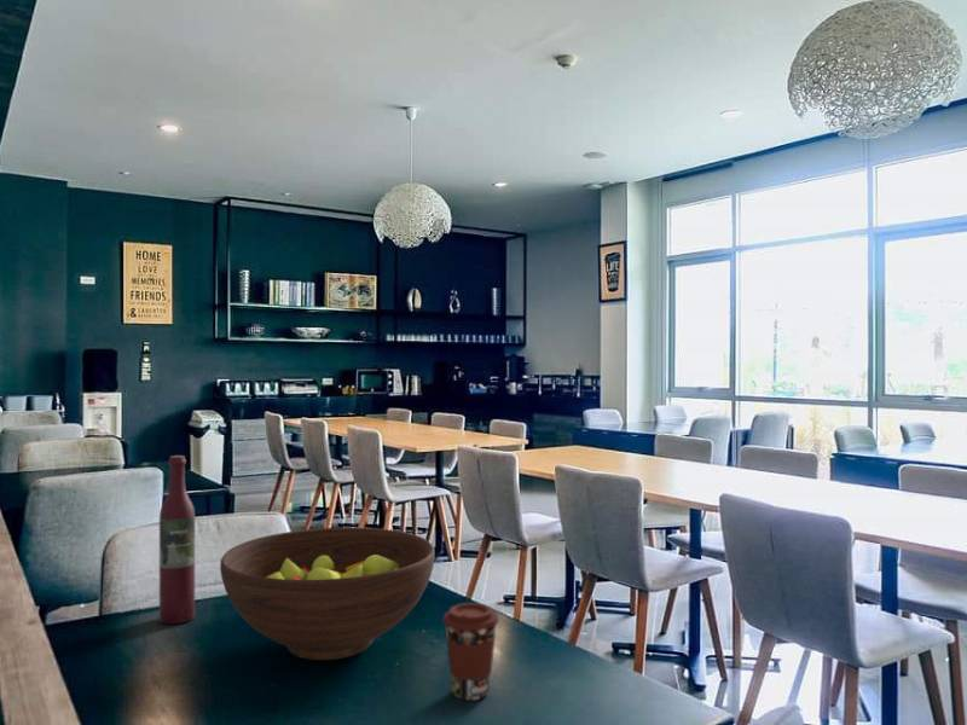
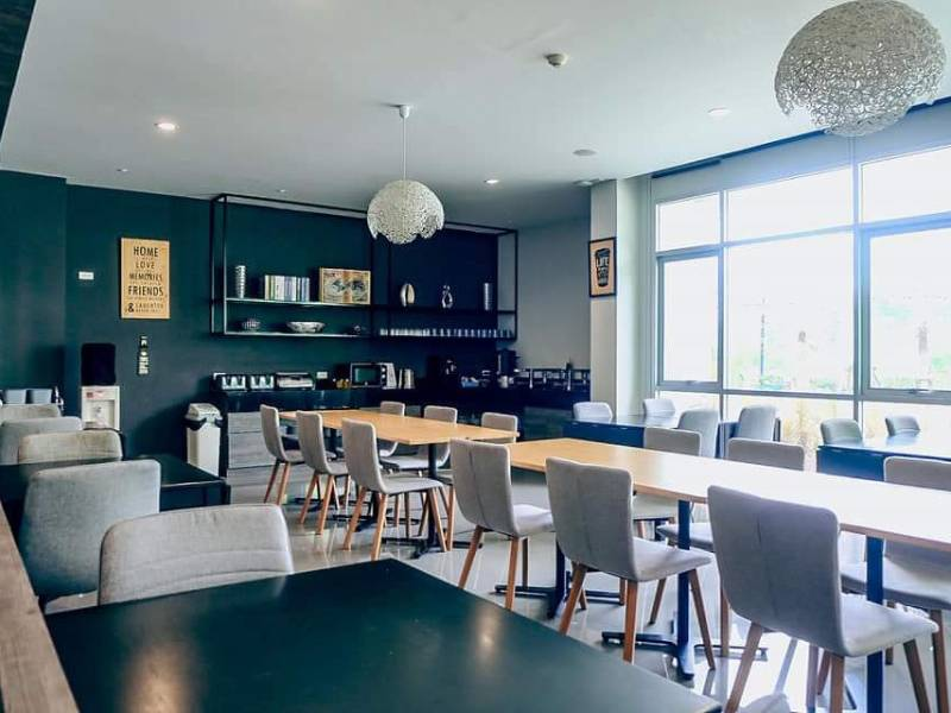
- coffee cup (470, 650)
- wine bottle (176, 536)
- fruit bowl (330, 598)
